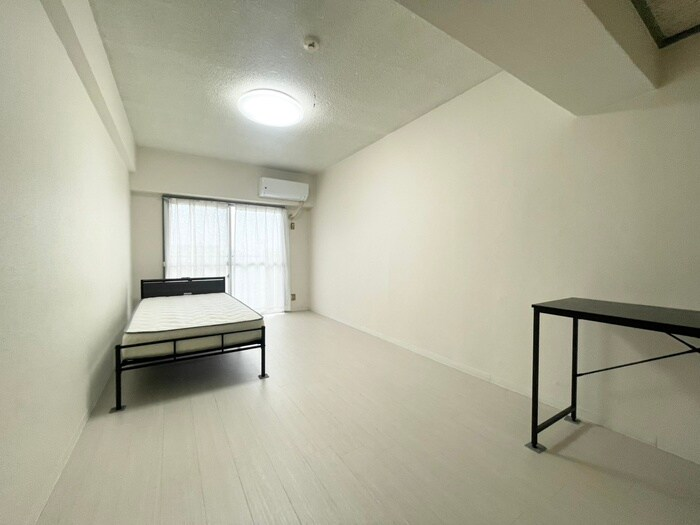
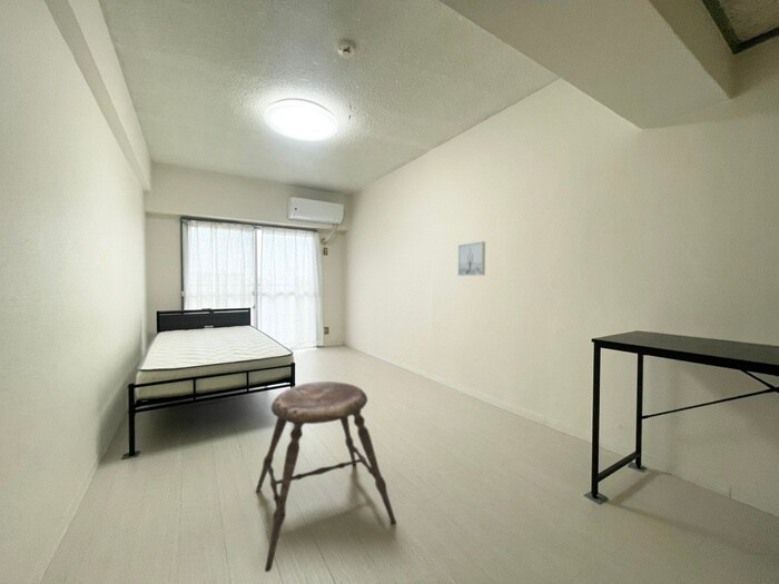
+ stool (321, 467)
+ wall art (471, 259)
